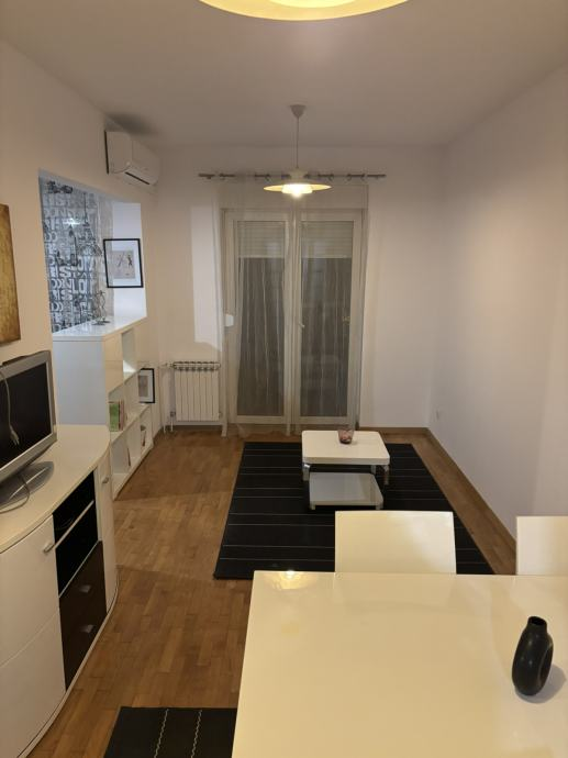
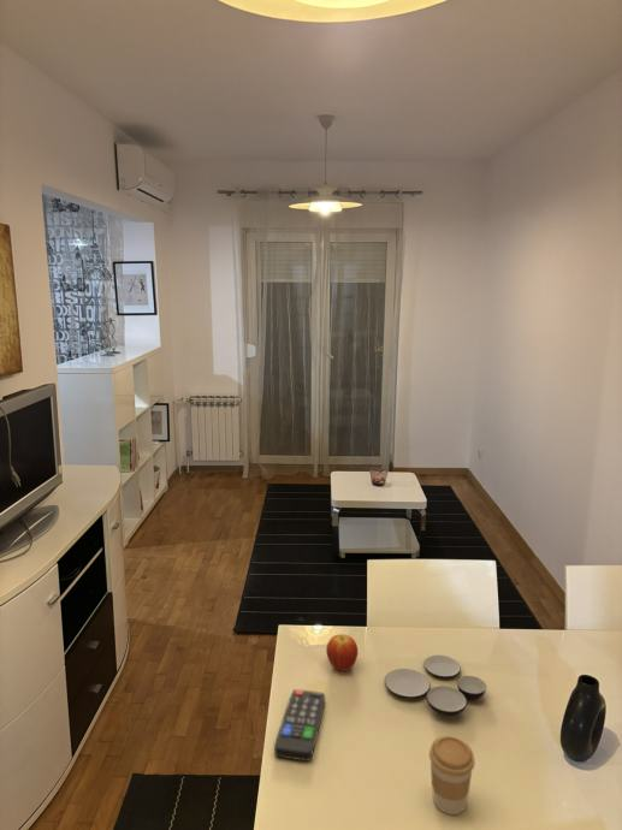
+ coffee cup (450, 773)
+ fruit (342, 651)
+ bowl set (440, 686)
+ remote control (301, 722)
